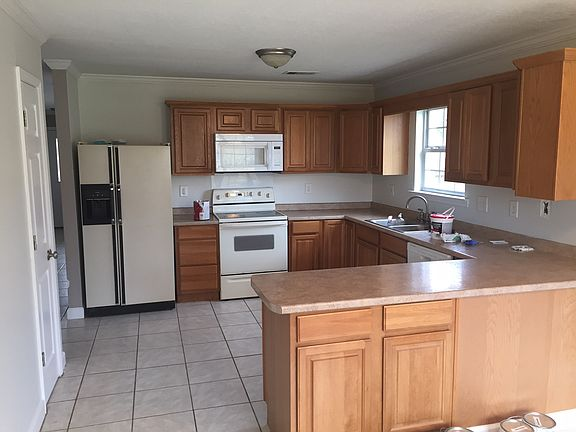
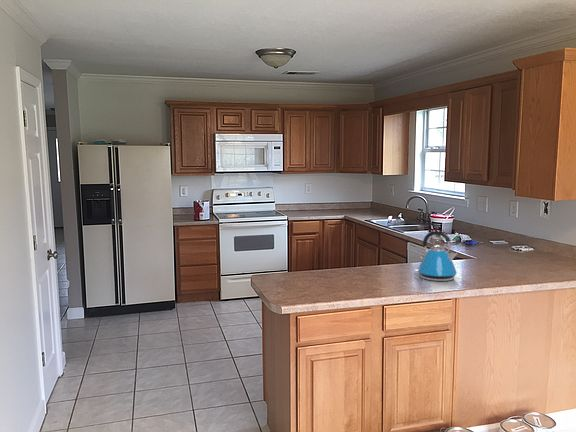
+ kettle (436, 254)
